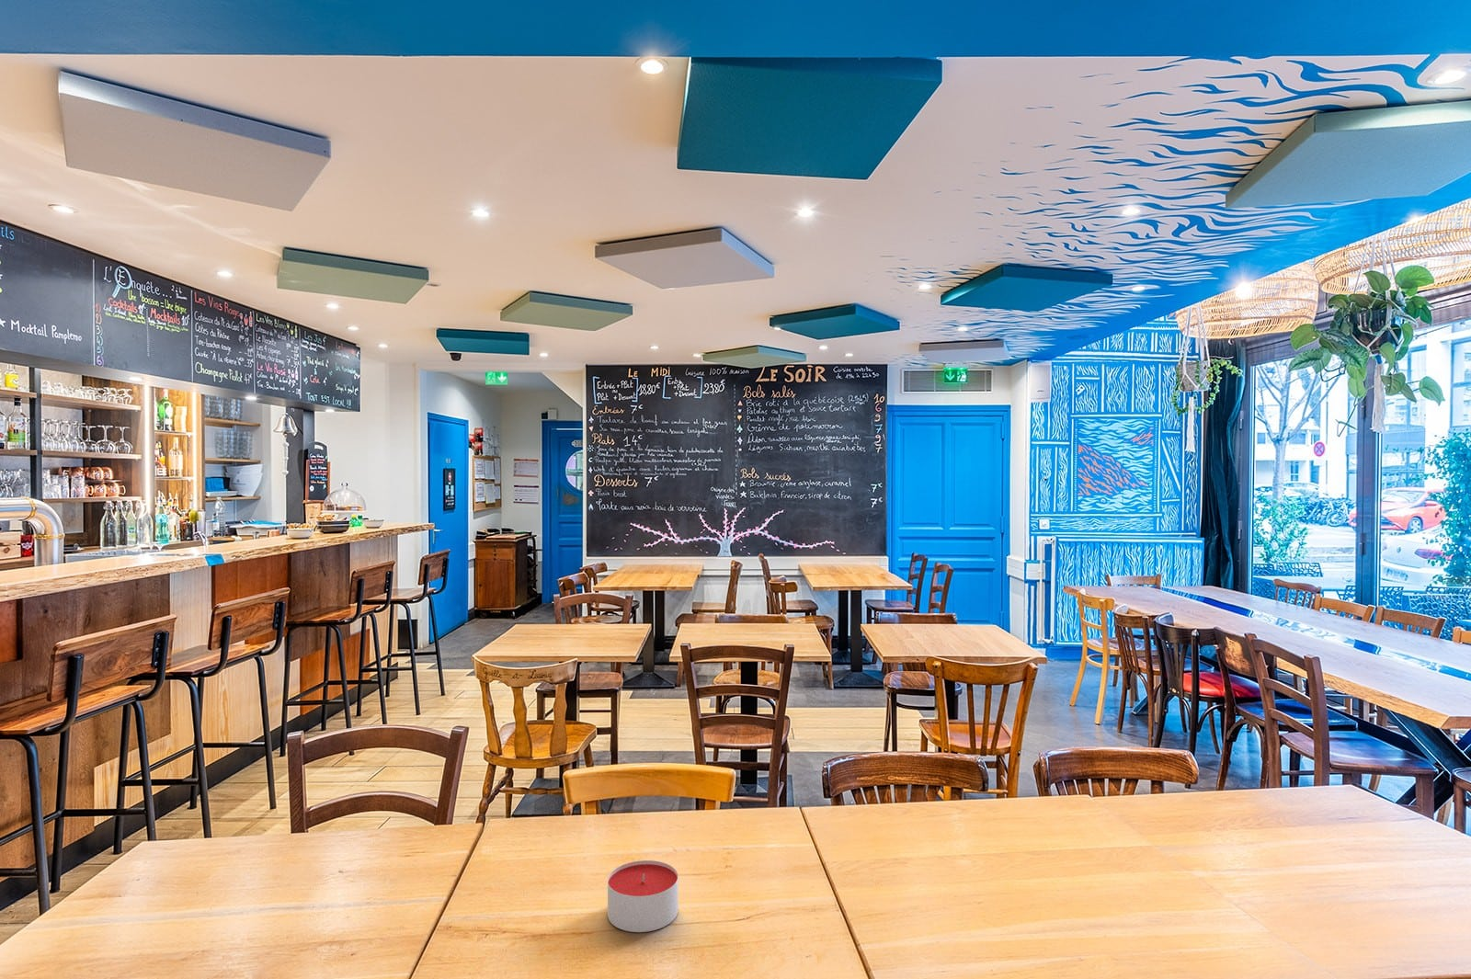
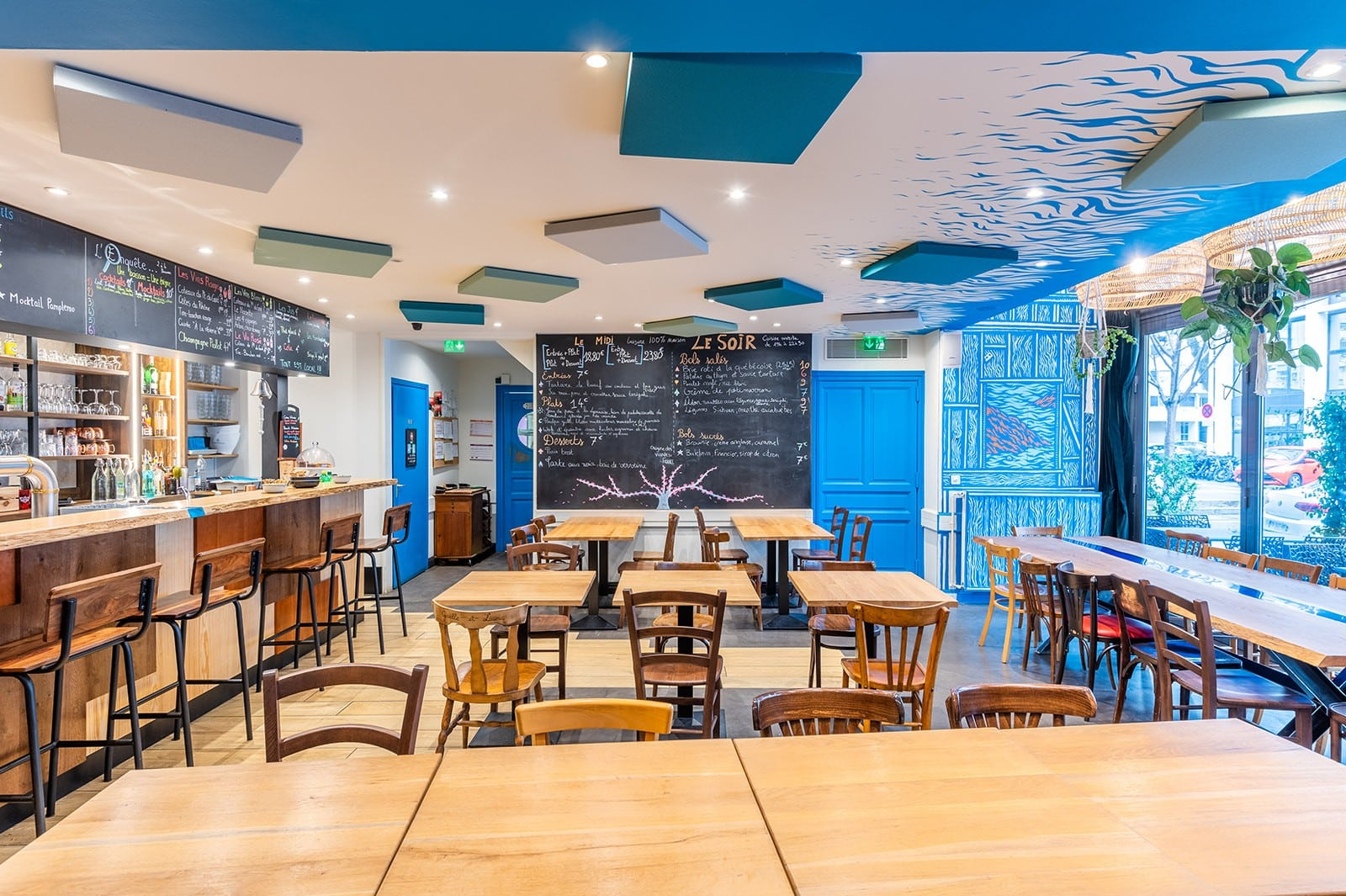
- candle (643, 894)
